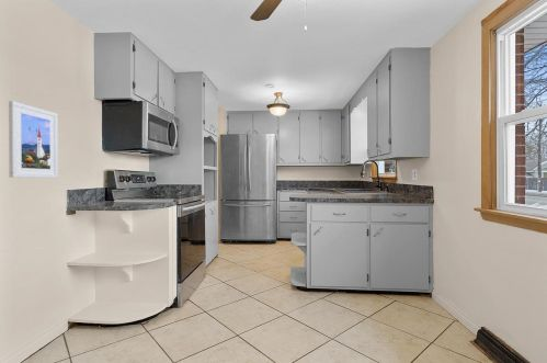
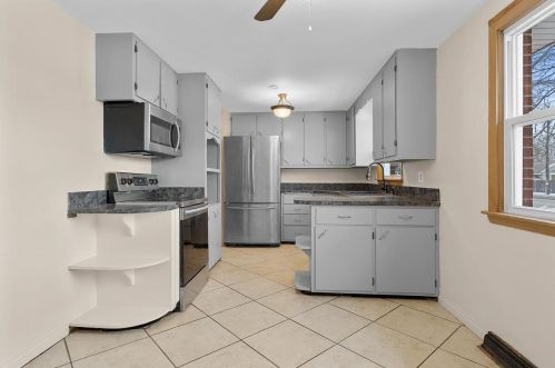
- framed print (35, 143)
